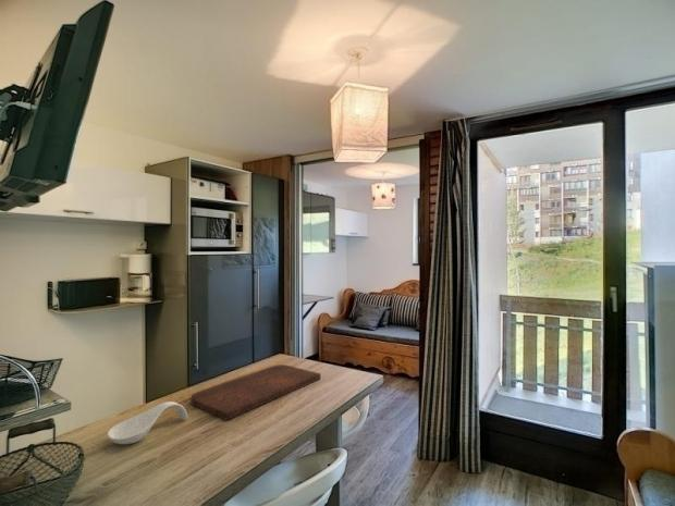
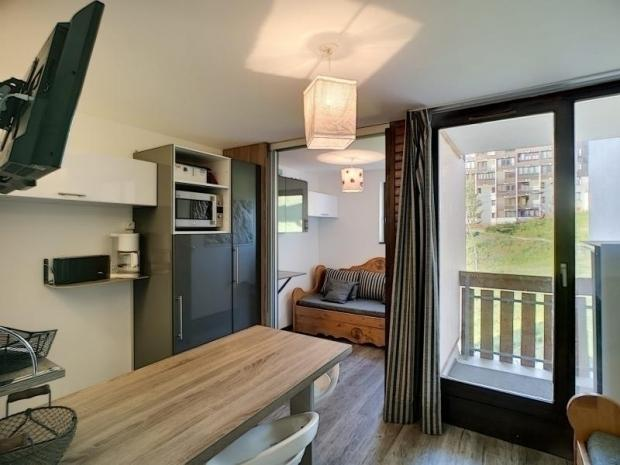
- cutting board (258, 386)
- spoon rest (149, 420)
